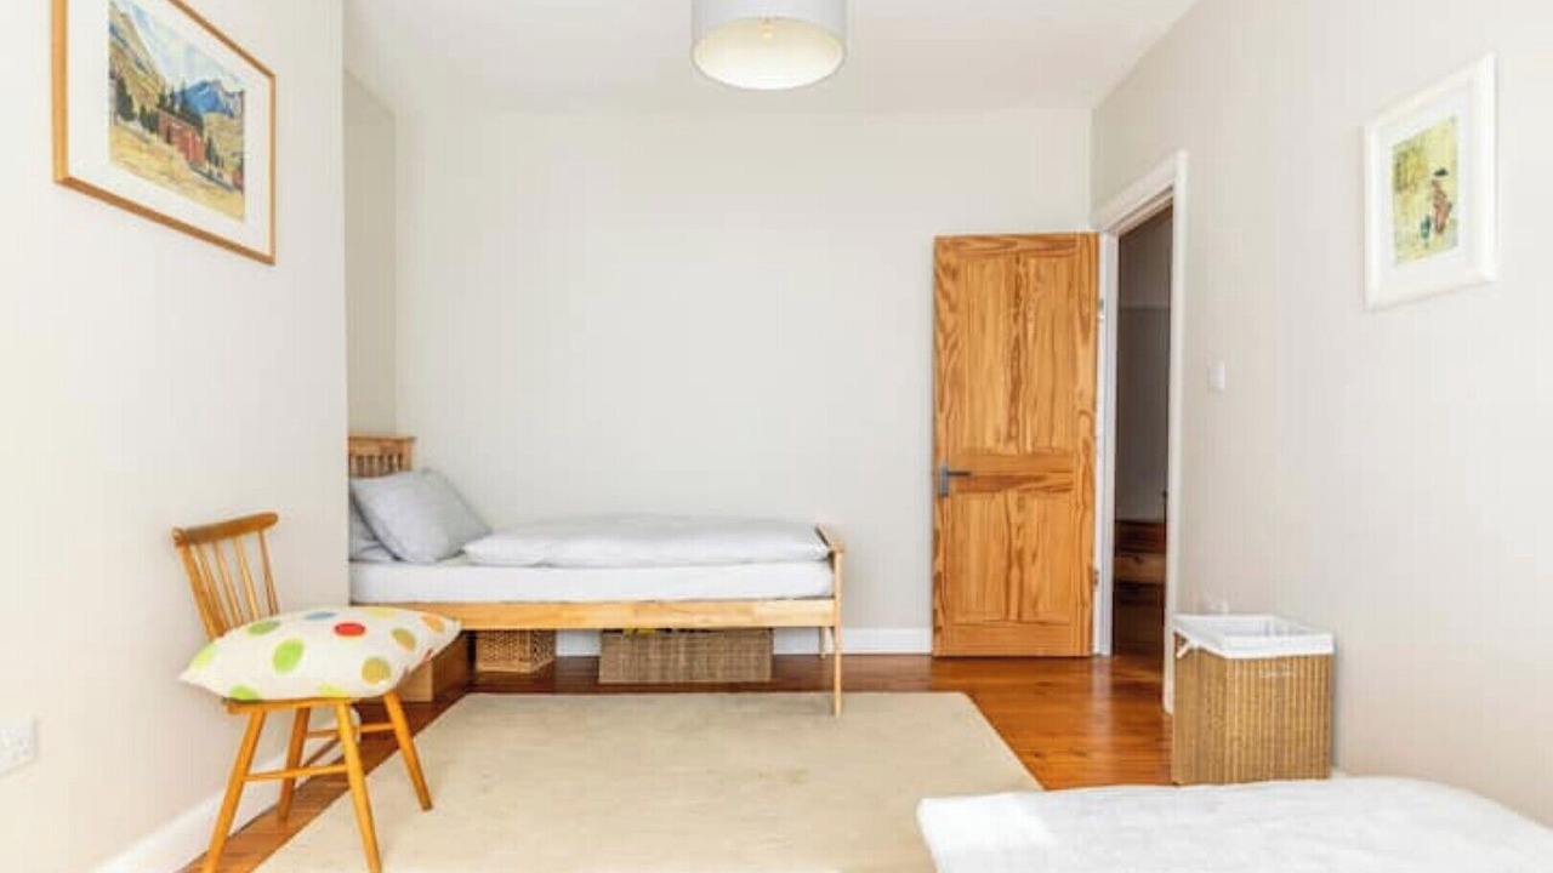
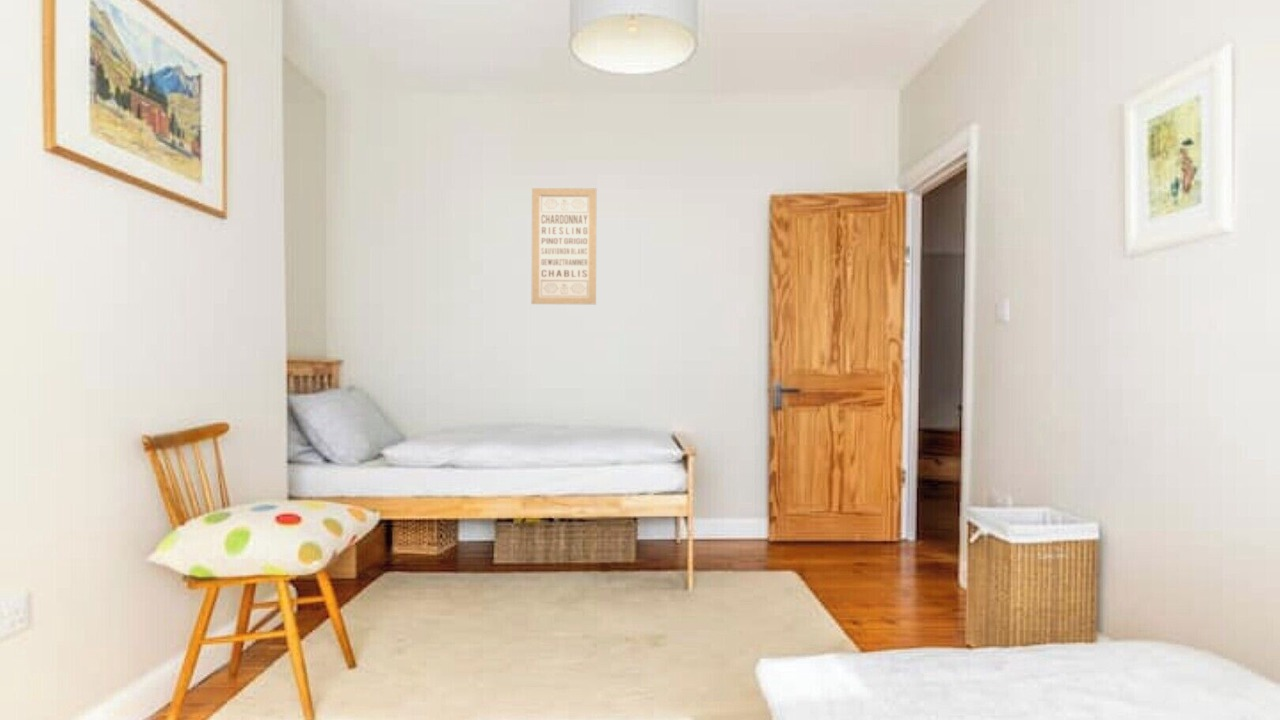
+ wall art (563, 246)
